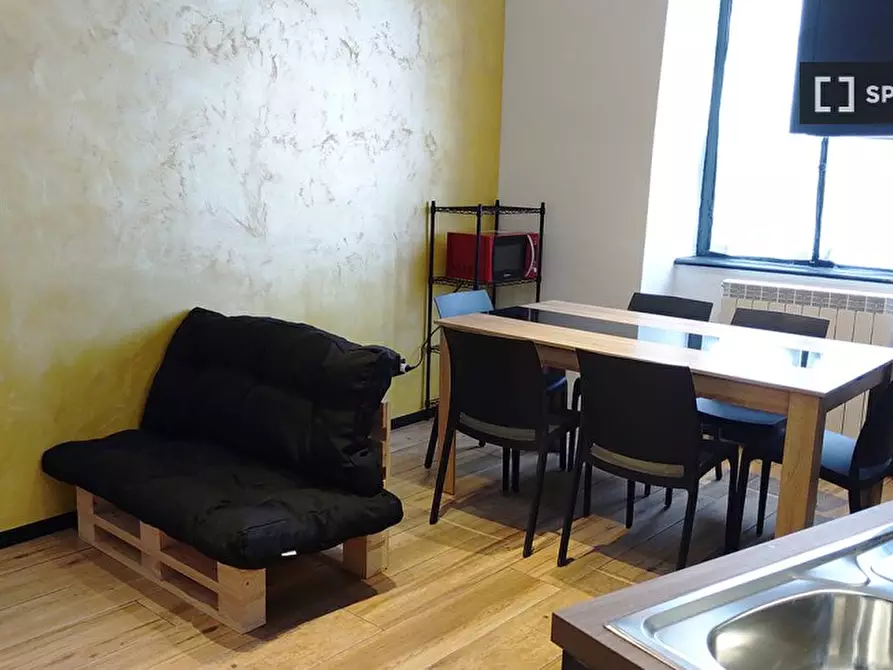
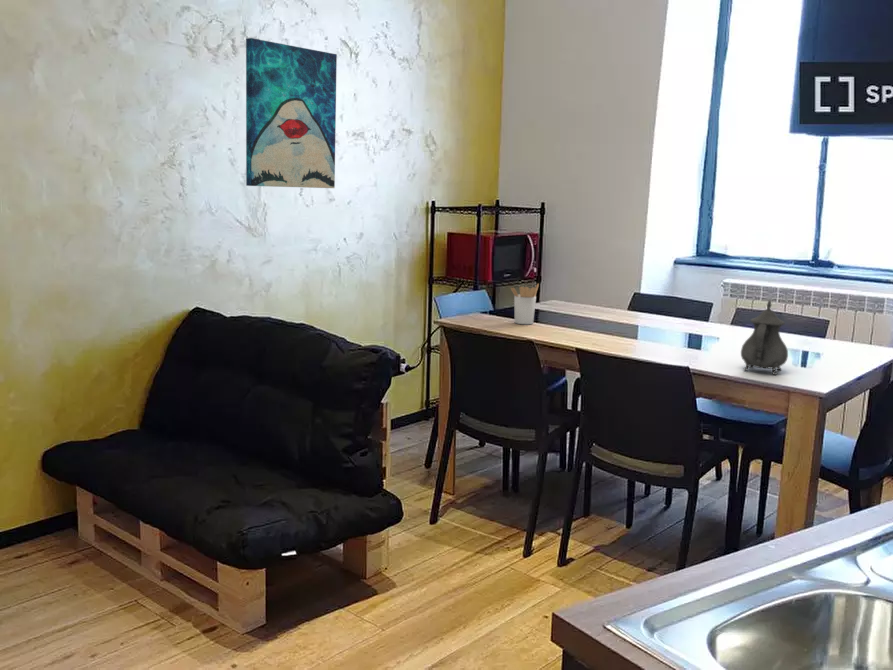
+ utensil holder (525, 303)
+ teapot (766, 334)
+ wall art (293, 117)
